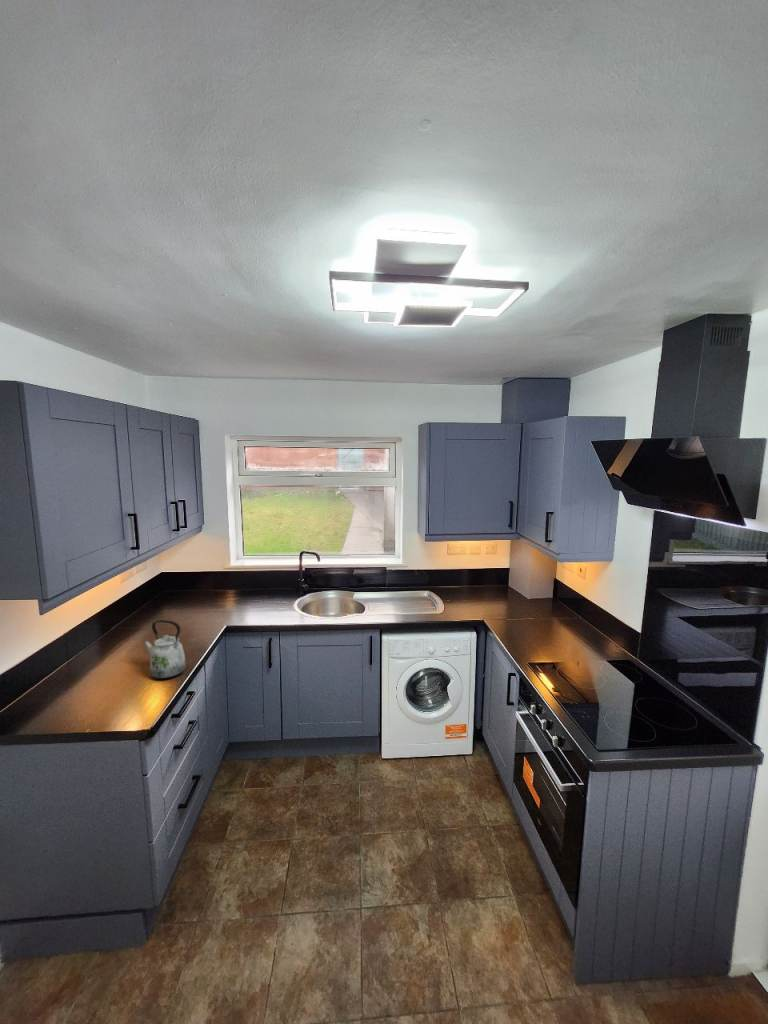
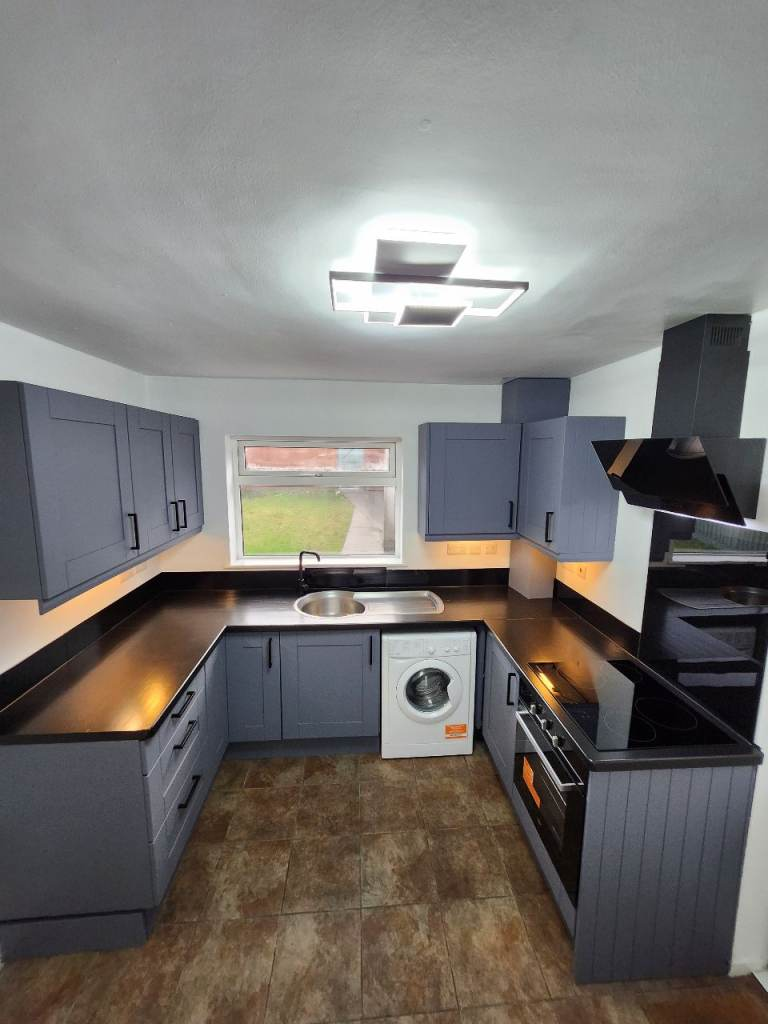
- kettle (161, 646)
